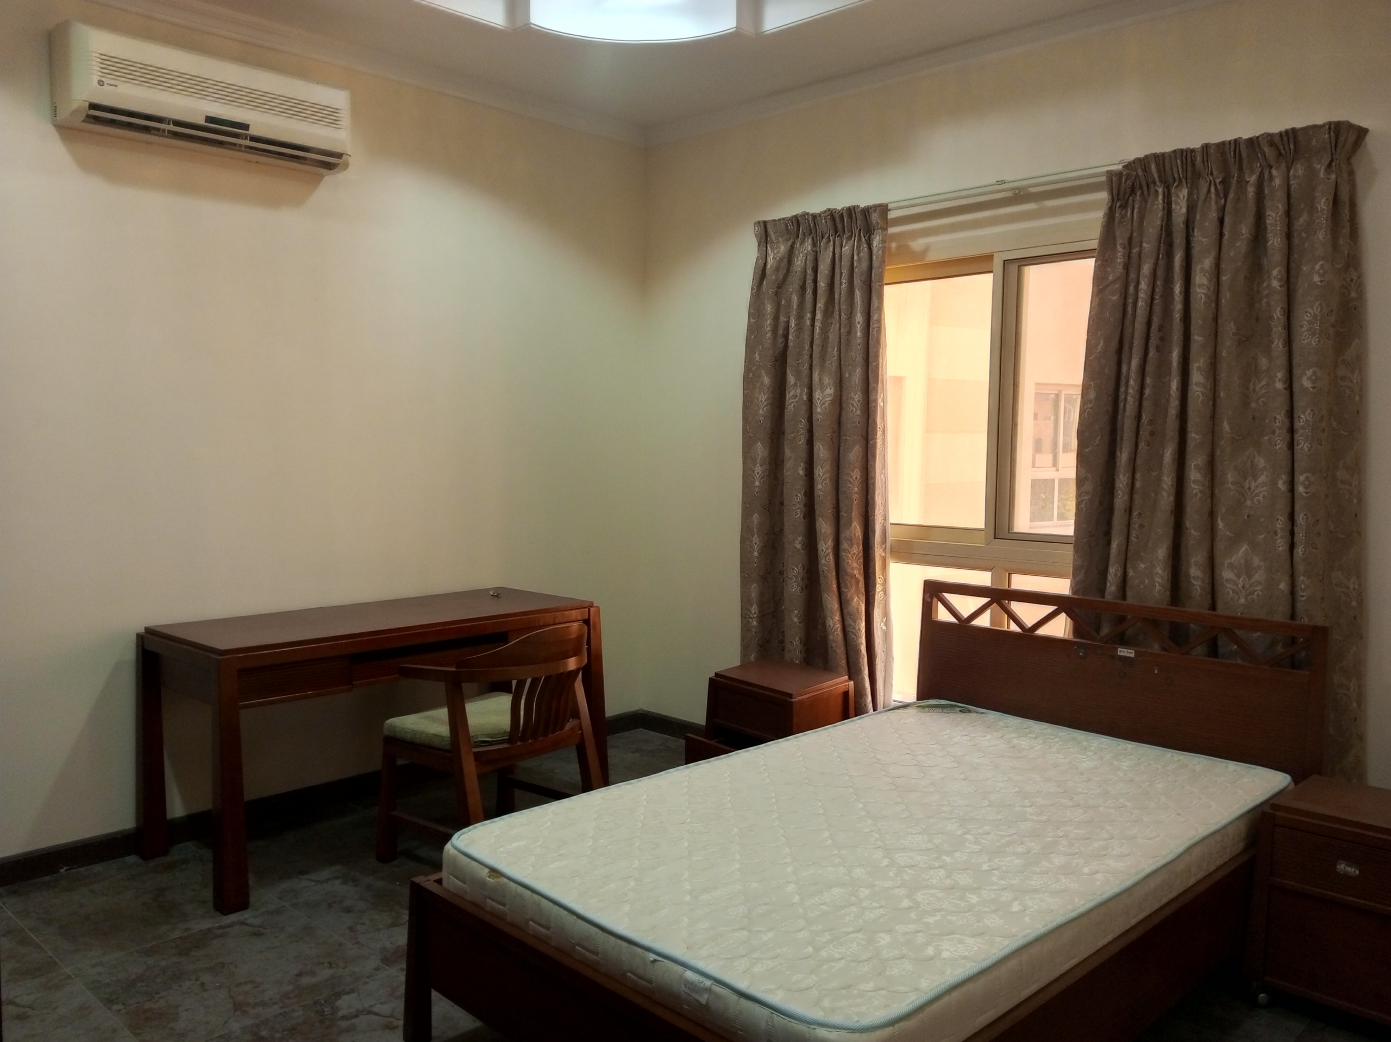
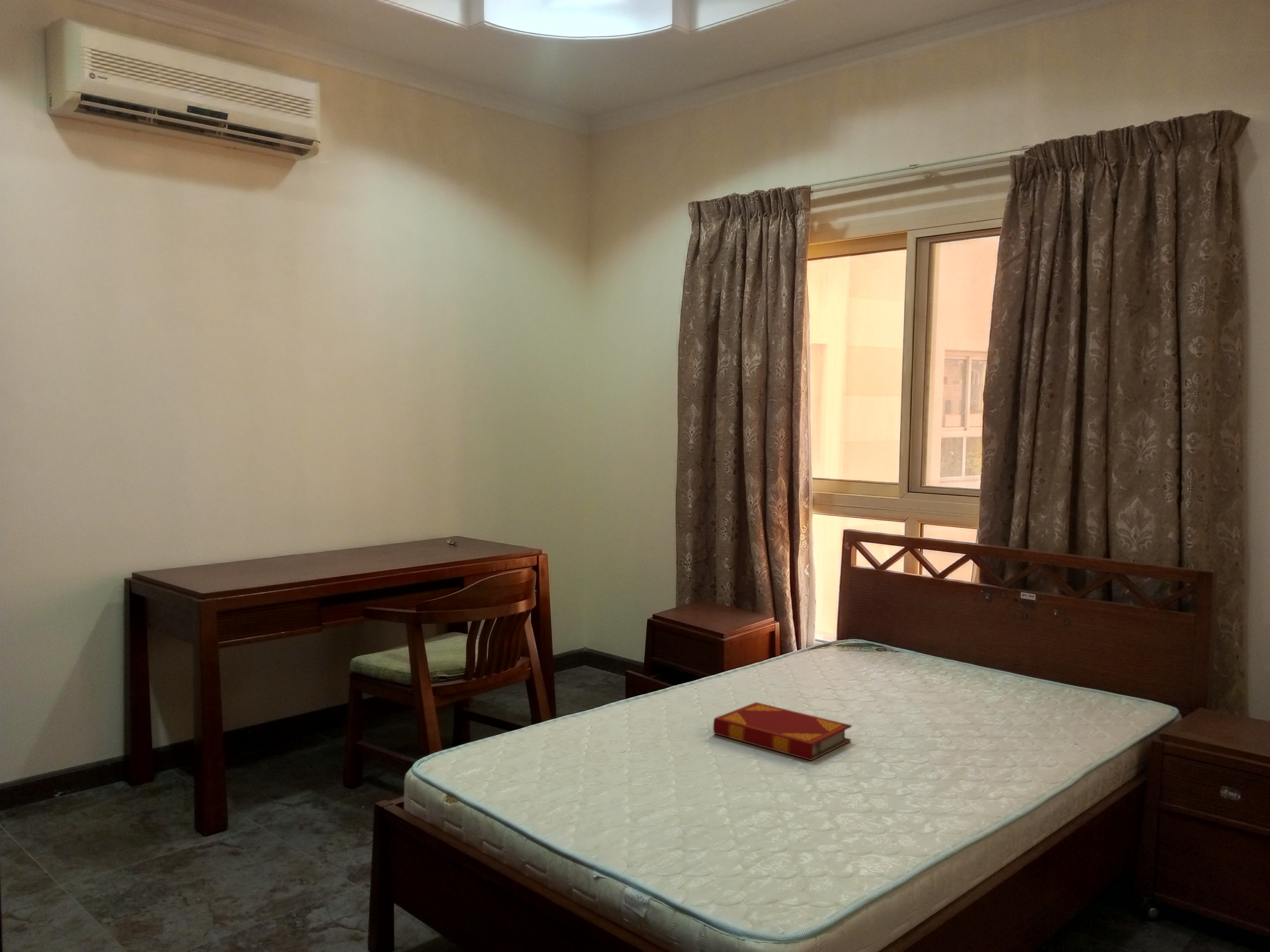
+ hardback book (781, 729)
